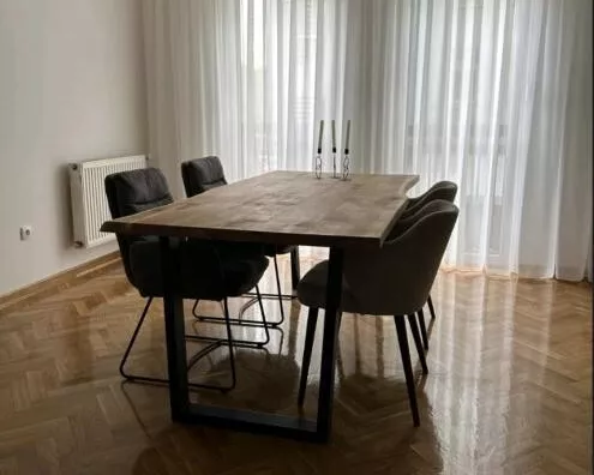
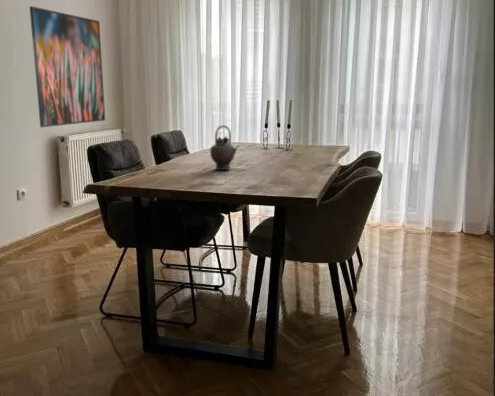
+ teapot (225, 147)
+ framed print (71, 70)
